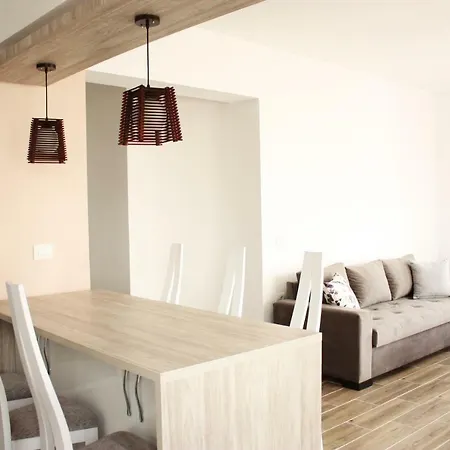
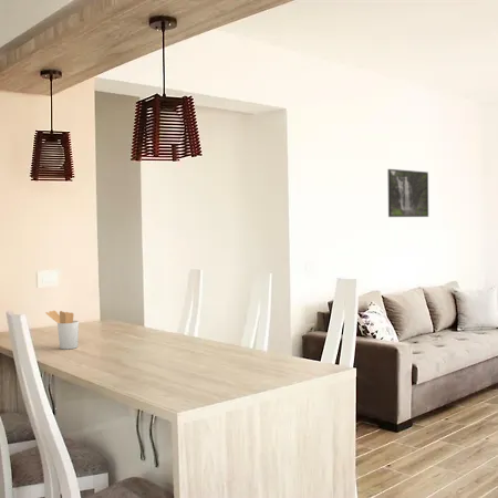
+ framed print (408, 194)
+ utensil holder (62, 328)
